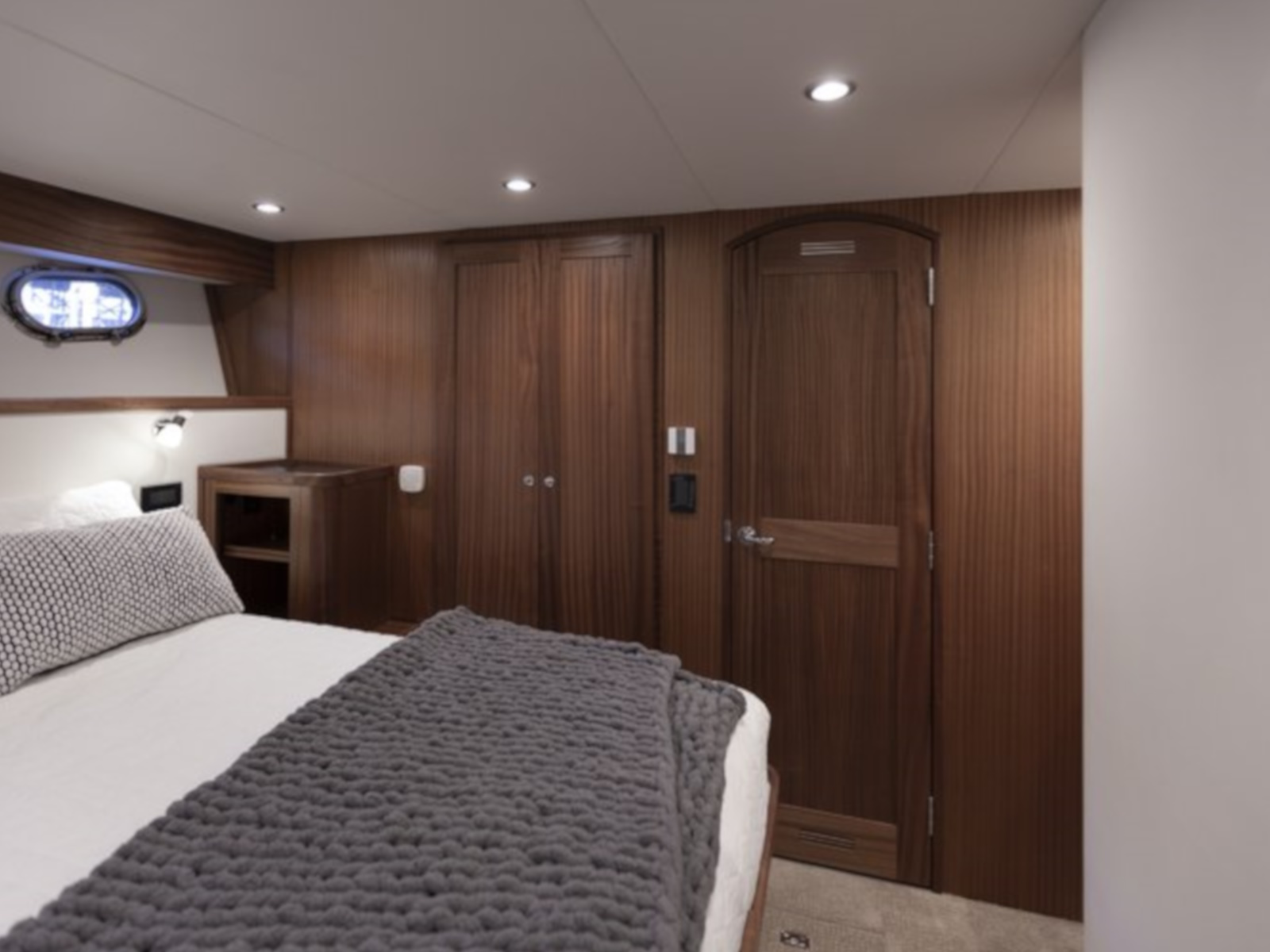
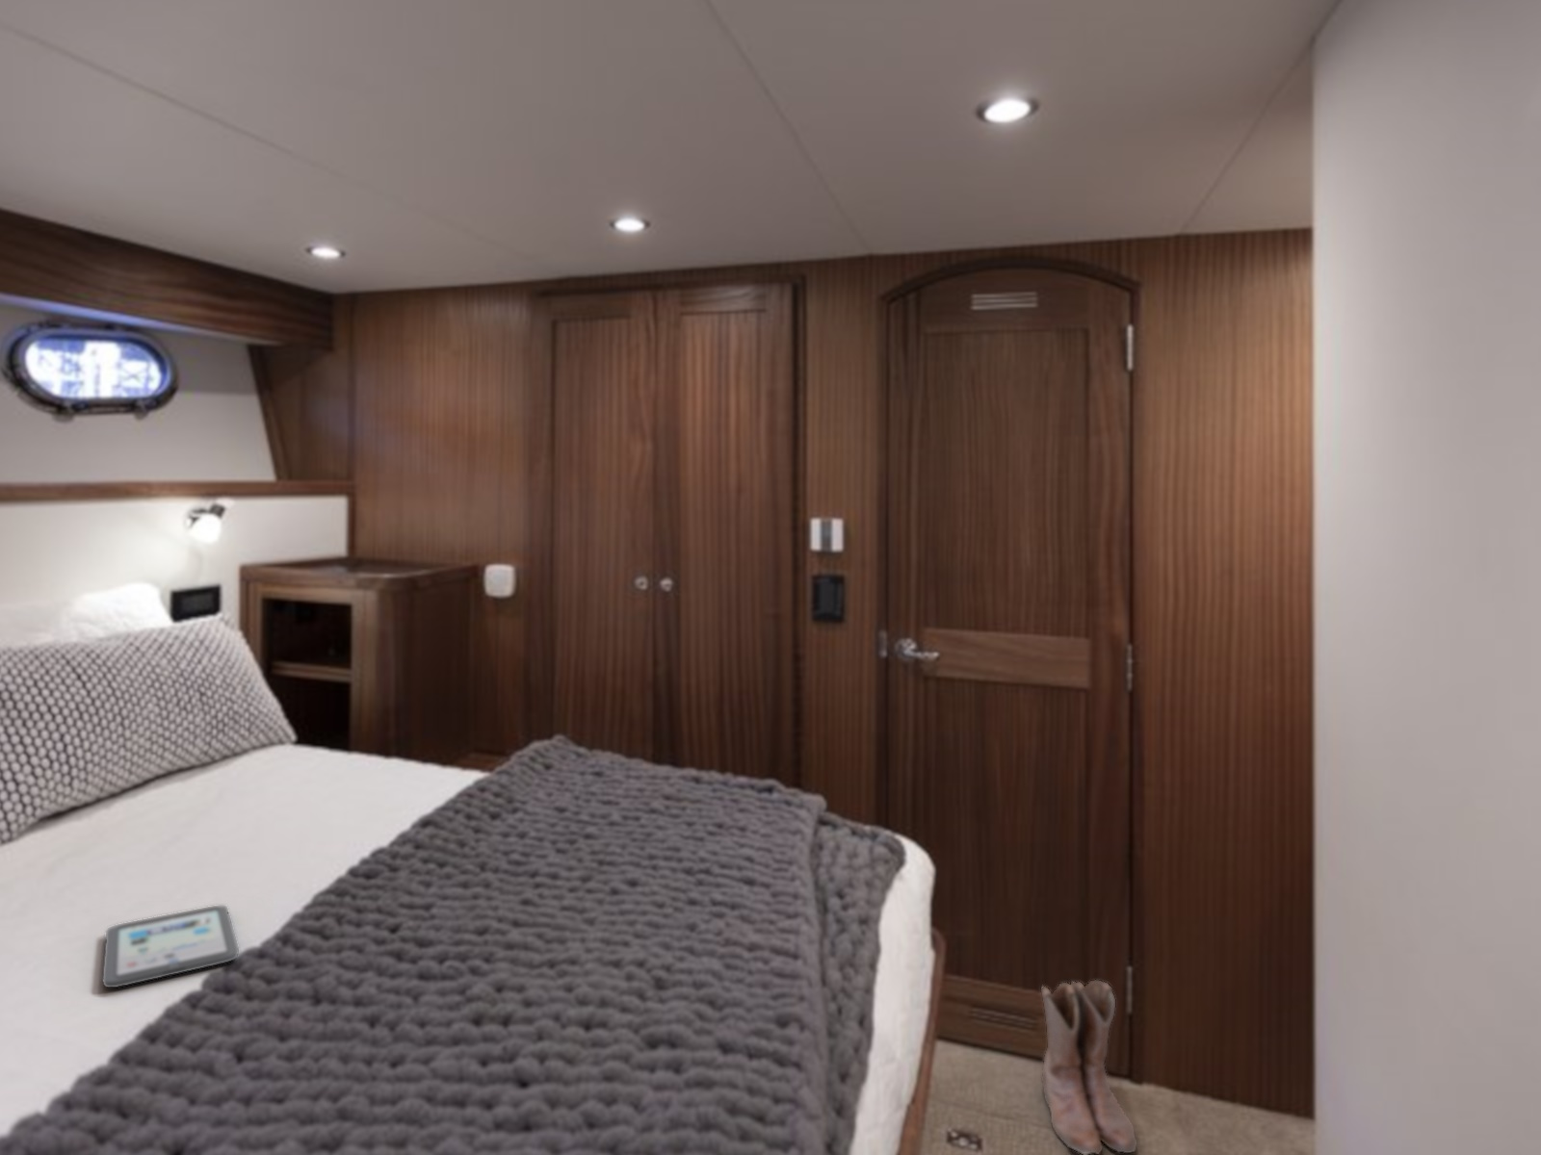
+ tablet (170, 943)
+ boots (1086, 1057)
